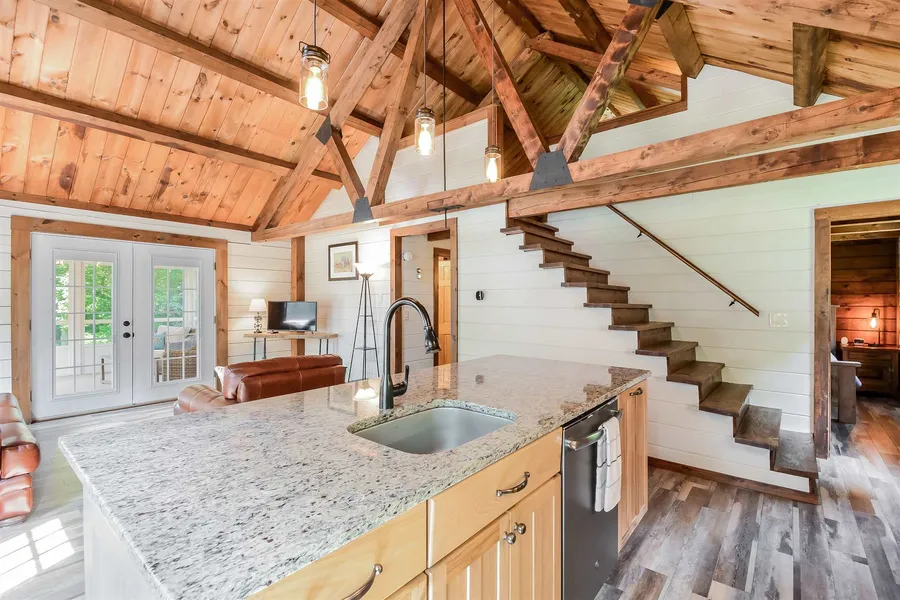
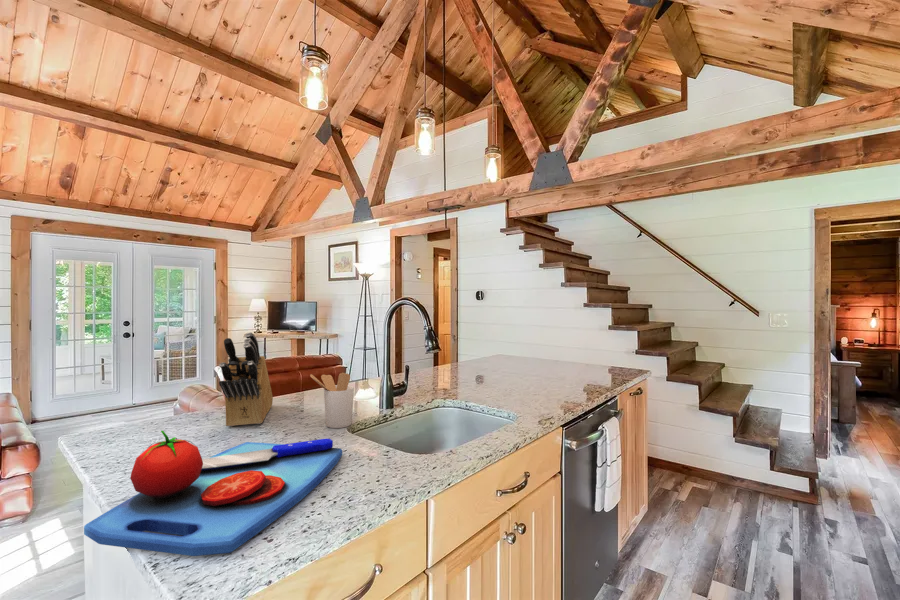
+ knife block (248, 374)
+ utensil holder (331, 398)
+ chopping board (225, 453)
